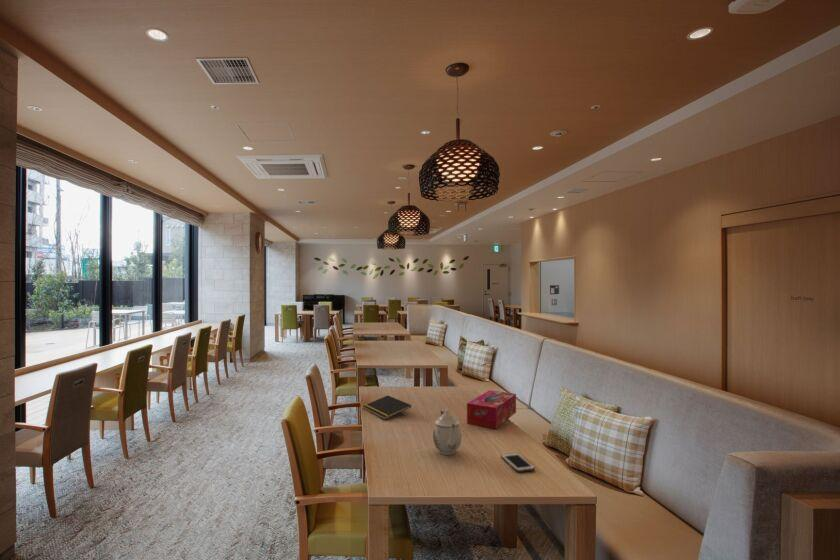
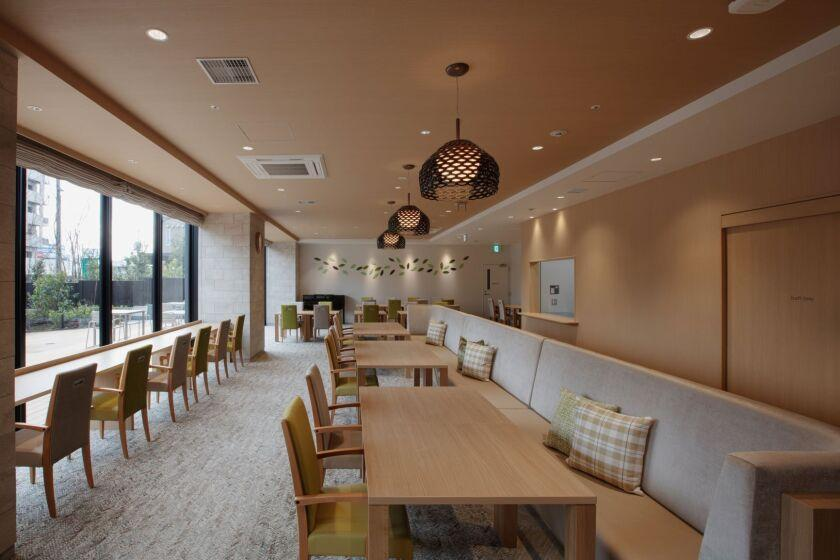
- teapot (447, 430)
- cell phone (517, 462)
- notepad (386, 406)
- tissue box (492, 408)
